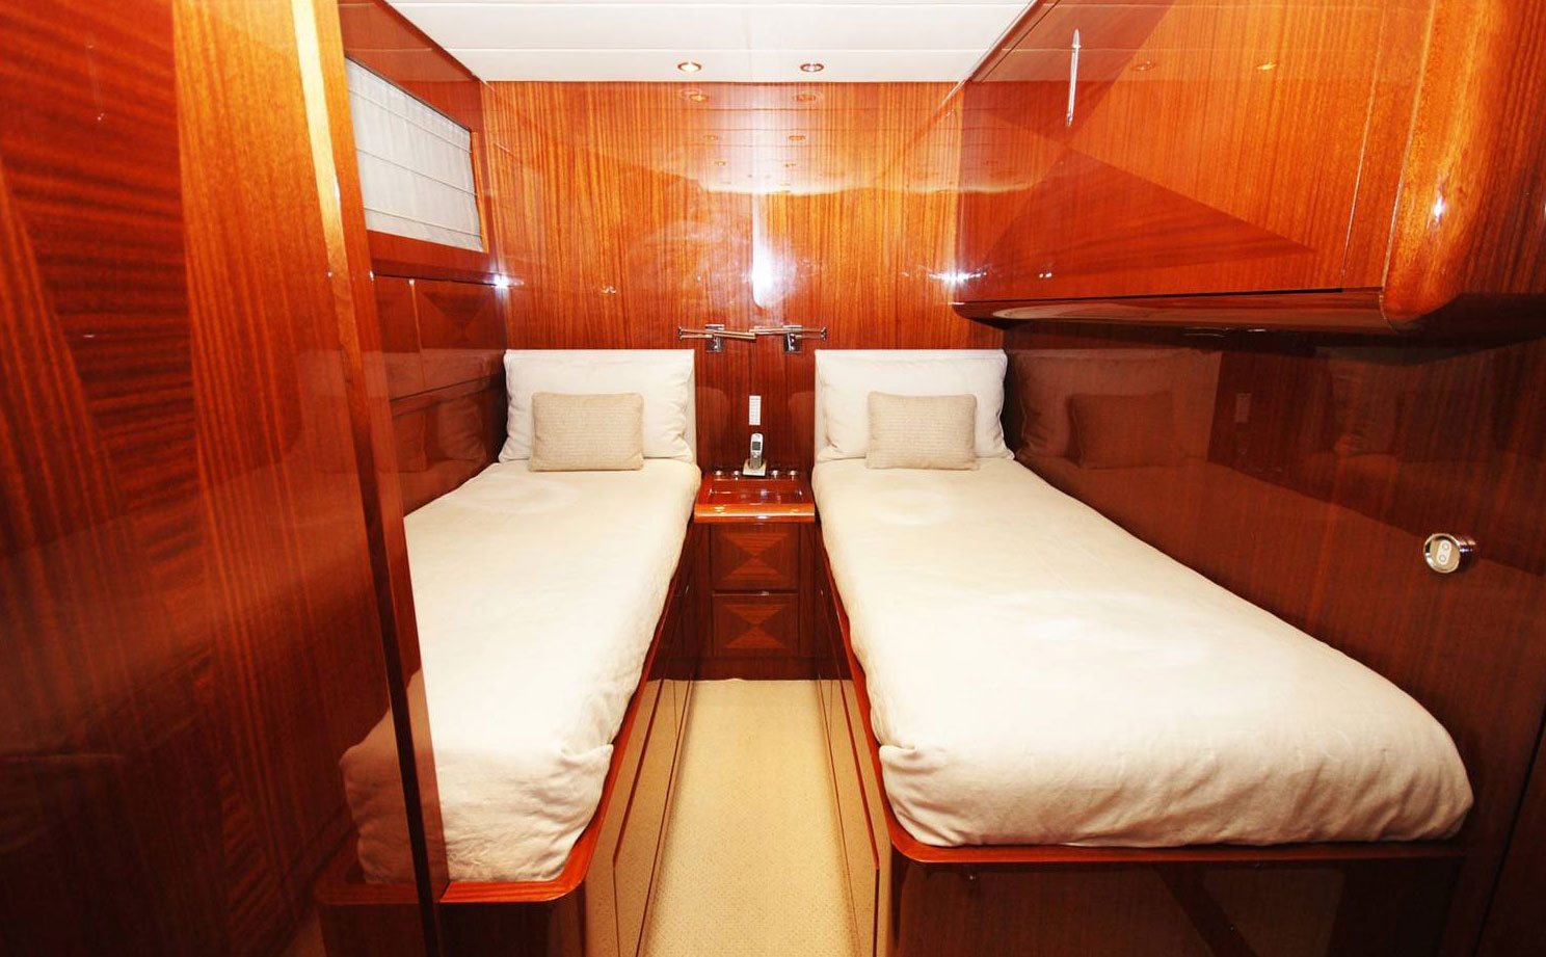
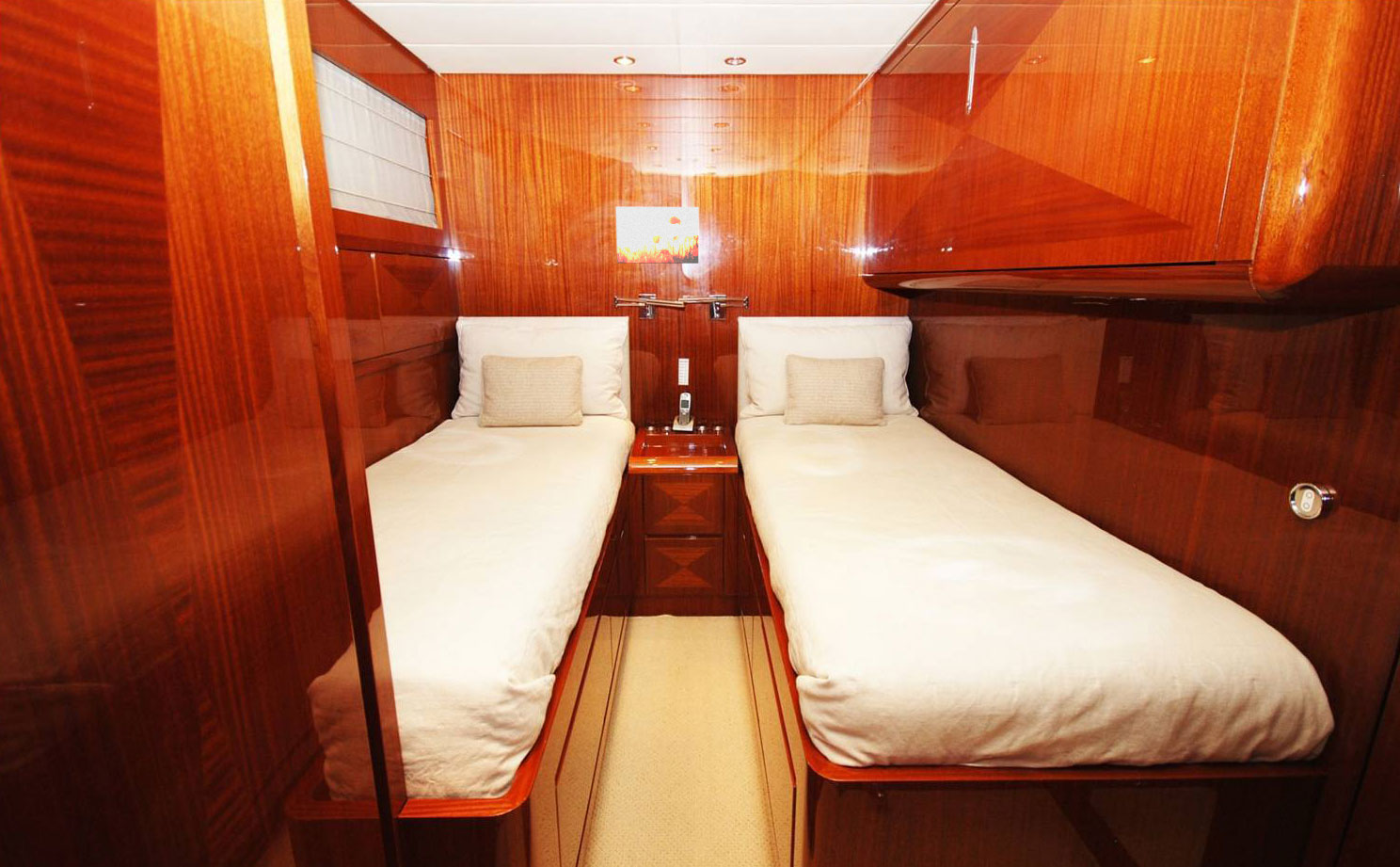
+ wall art (658, 235)
